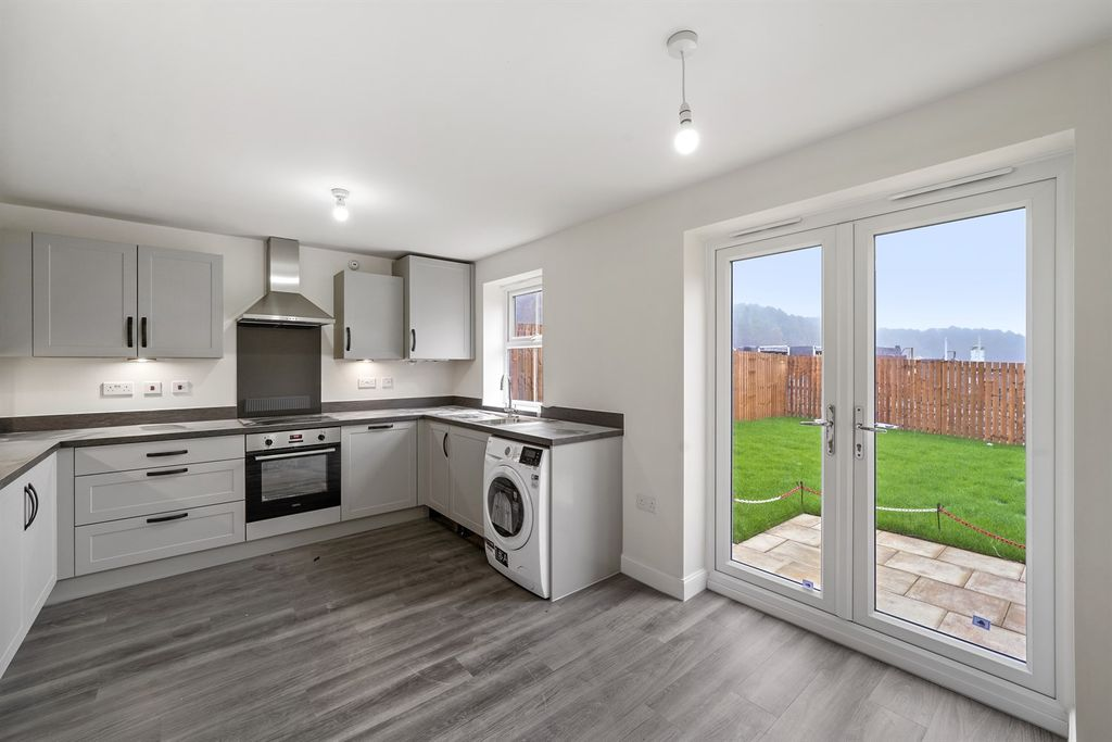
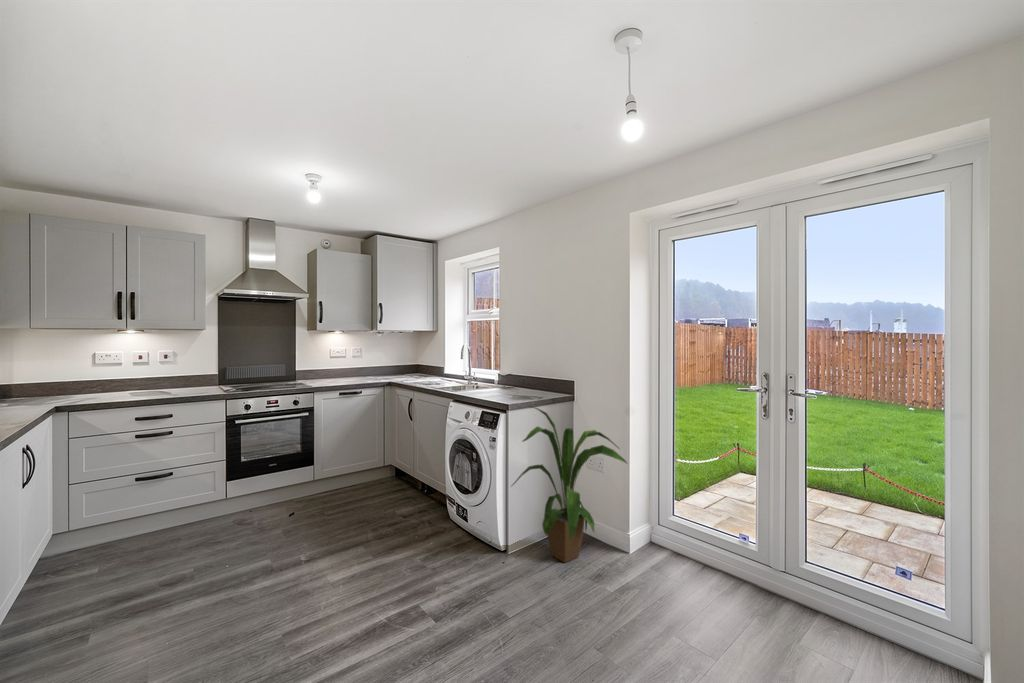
+ house plant (572, 485)
